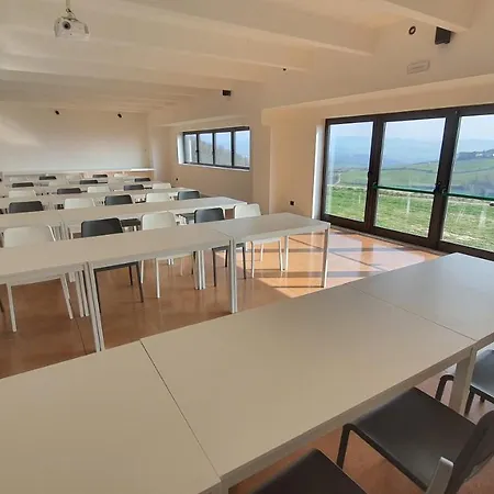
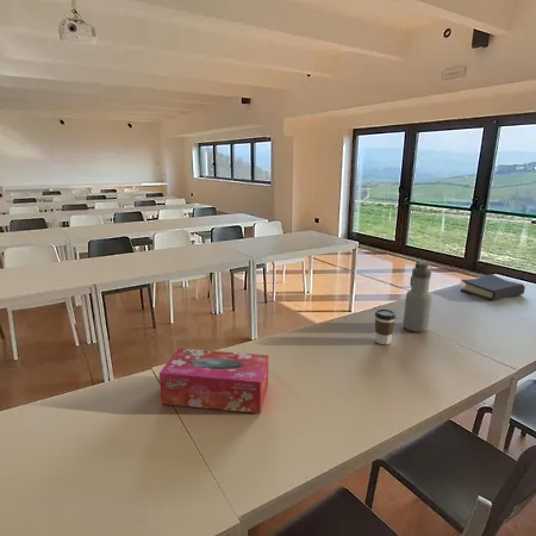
+ hardback book (492, 287)
+ tissue box (217, 378)
+ water bottle (418, 295)
+ coffee cup (384, 326)
